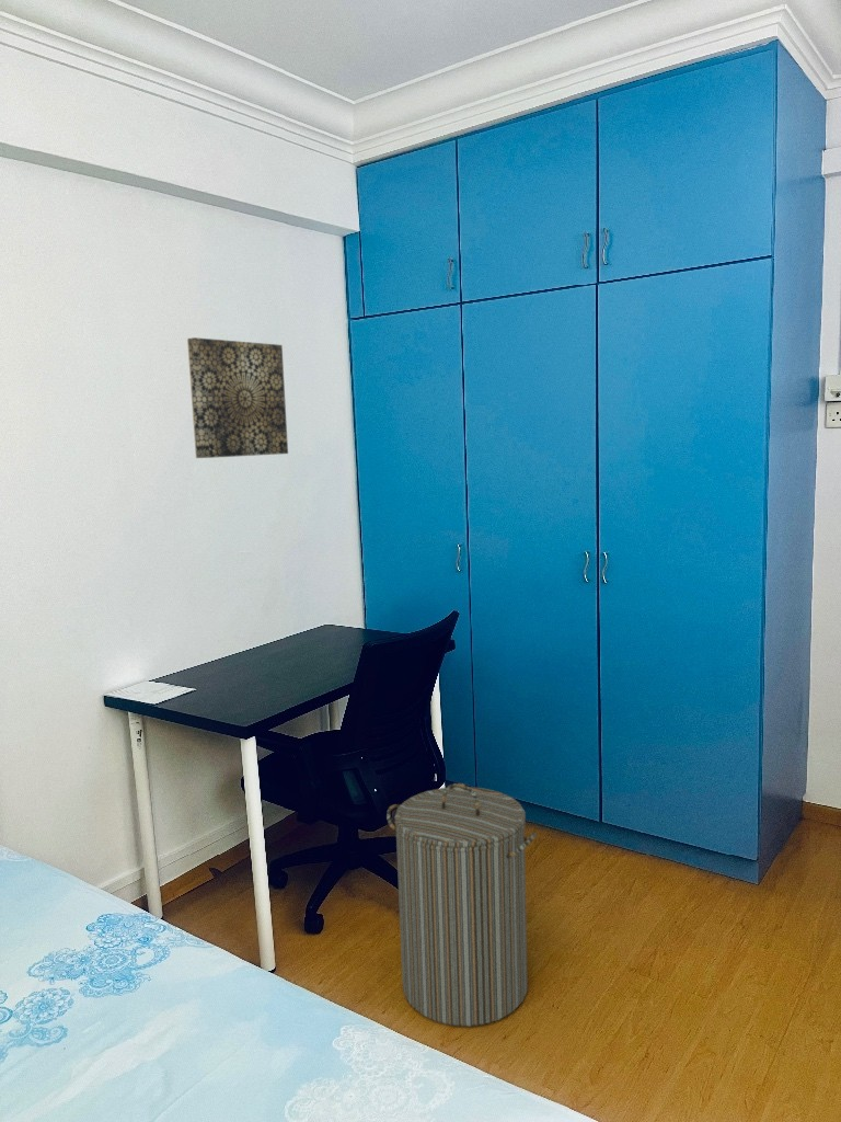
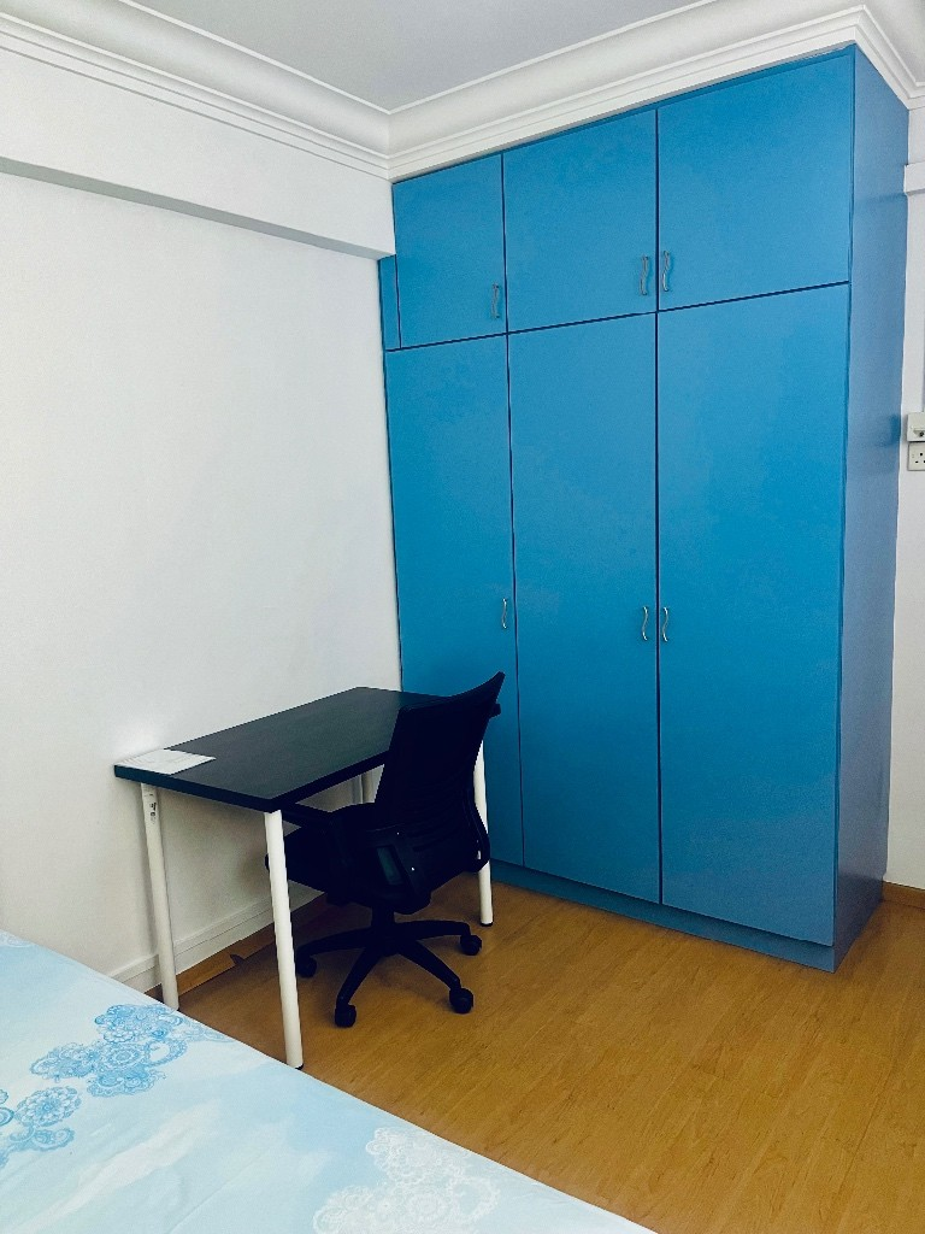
- wall art (240, 399)
- laundry hamper (461, 886)
